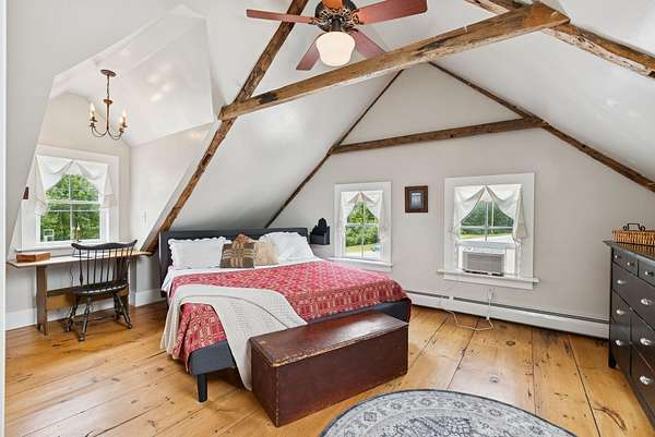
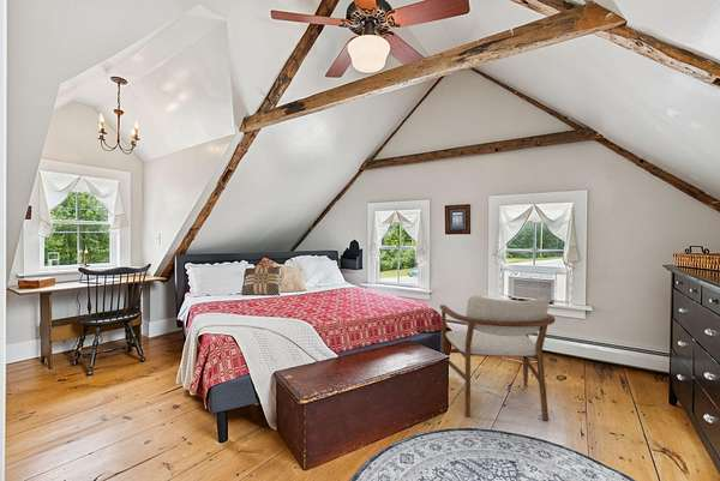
+ armchair (496, 345)
